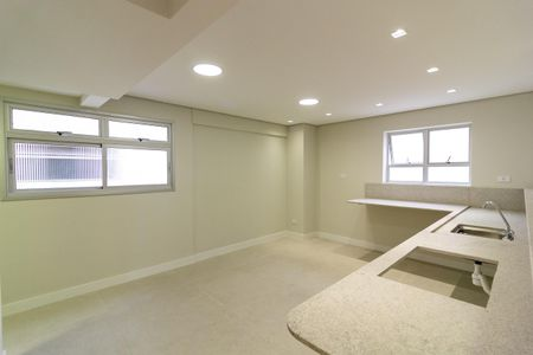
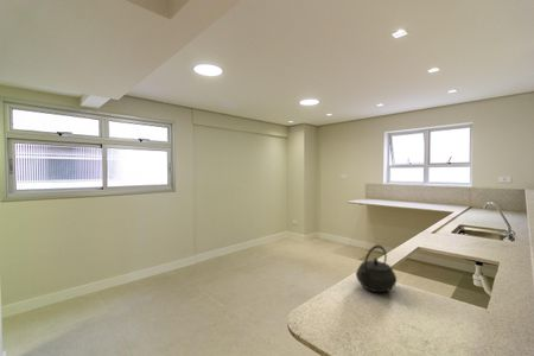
+ kettle (374, 267)
